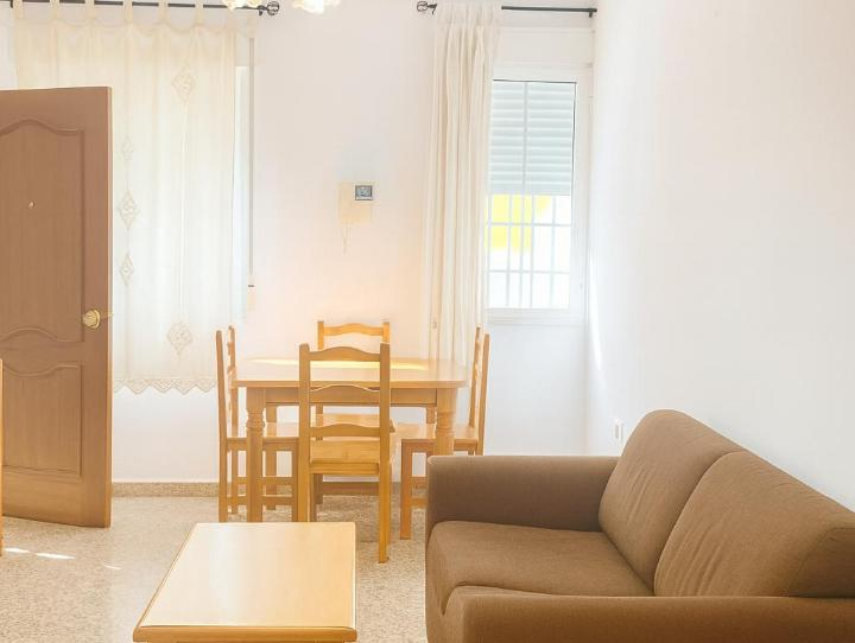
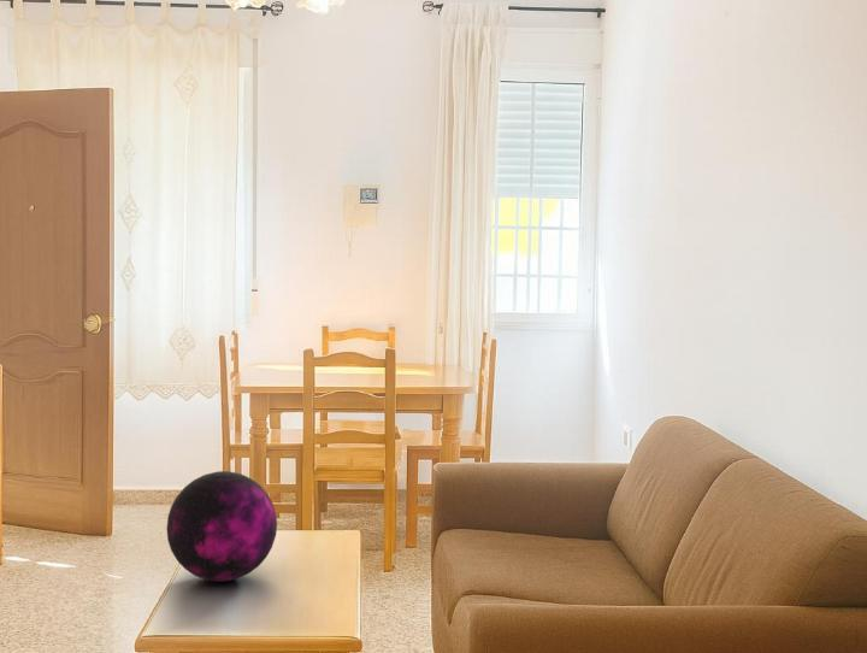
+ decorative orb (222, 525)
